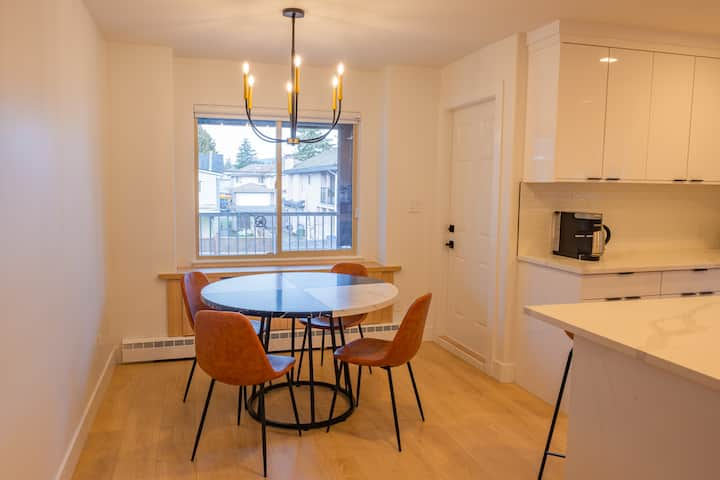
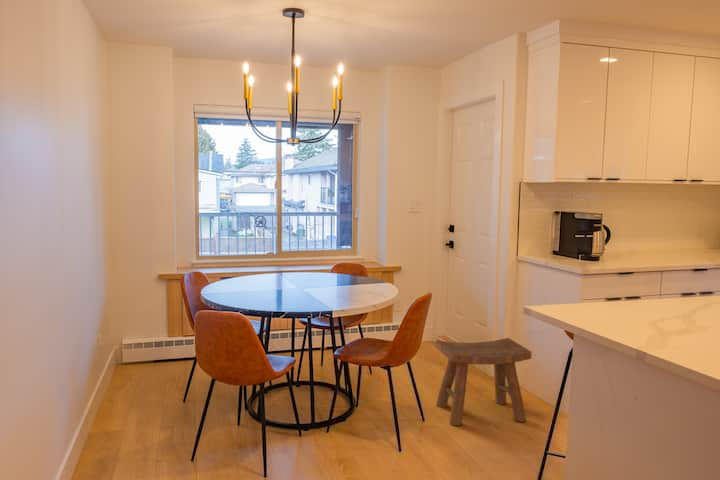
+ stool (466, 379)
